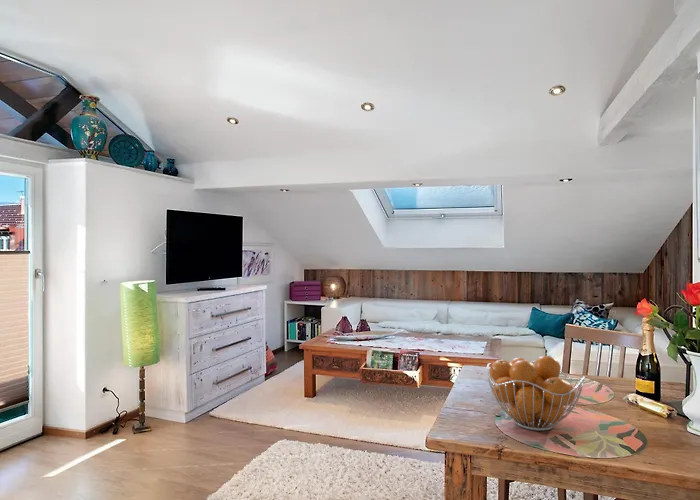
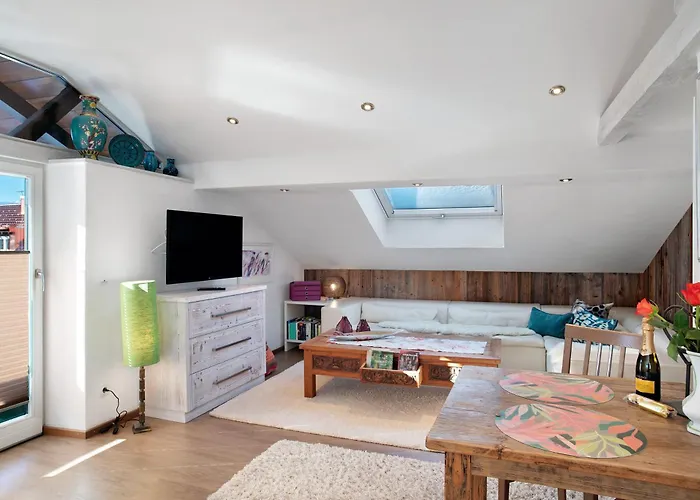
- fruit basket (533, 390)
